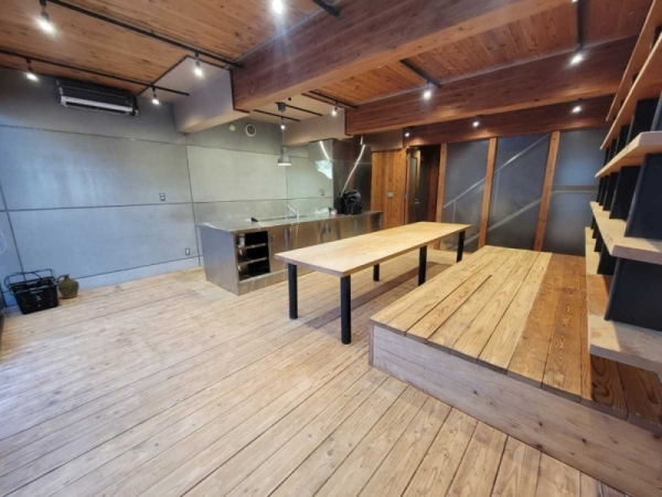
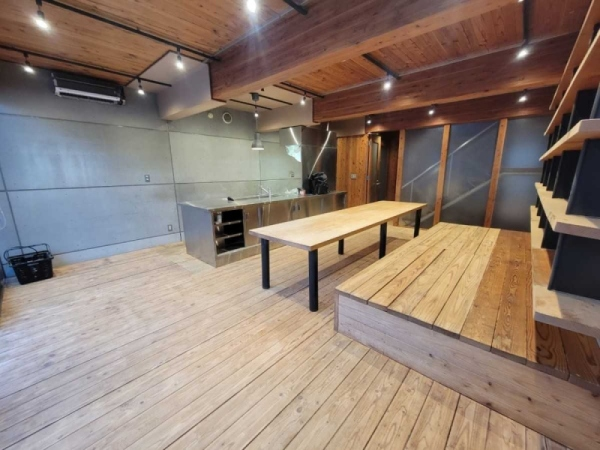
- ceramic jug (67, 285)
